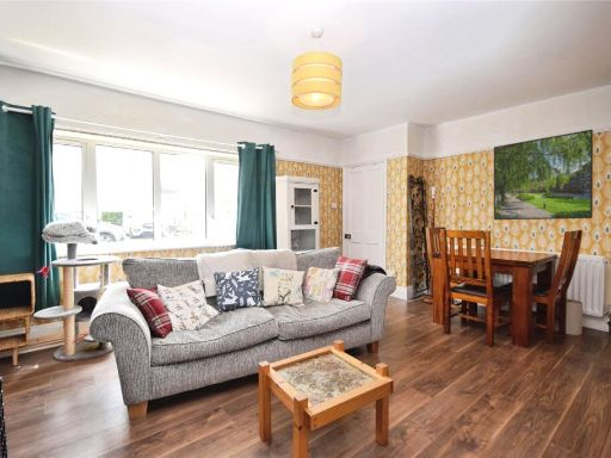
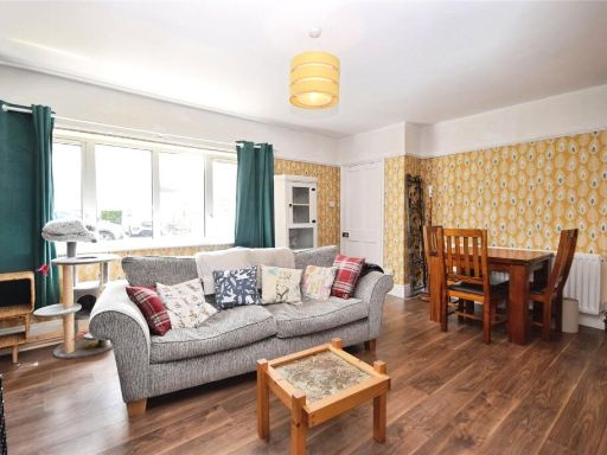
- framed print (538, 179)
